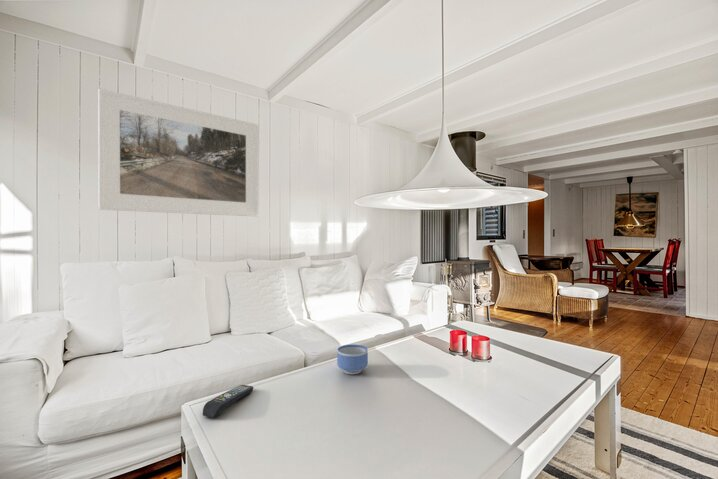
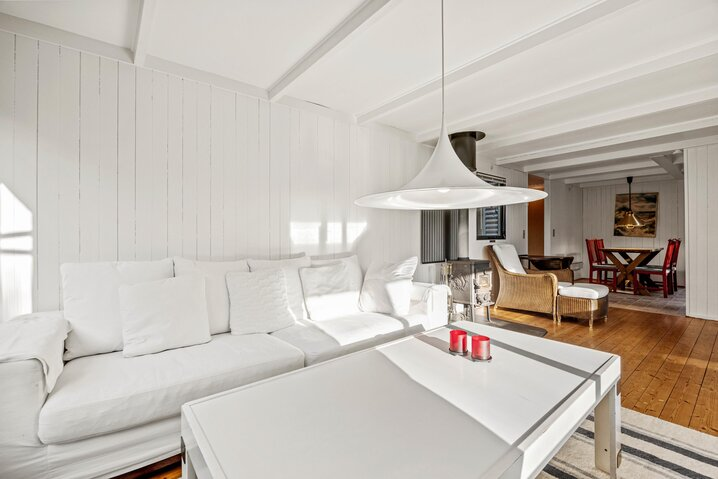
- bowl (352, 359)
- remote control (229, 398)
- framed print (189, 161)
